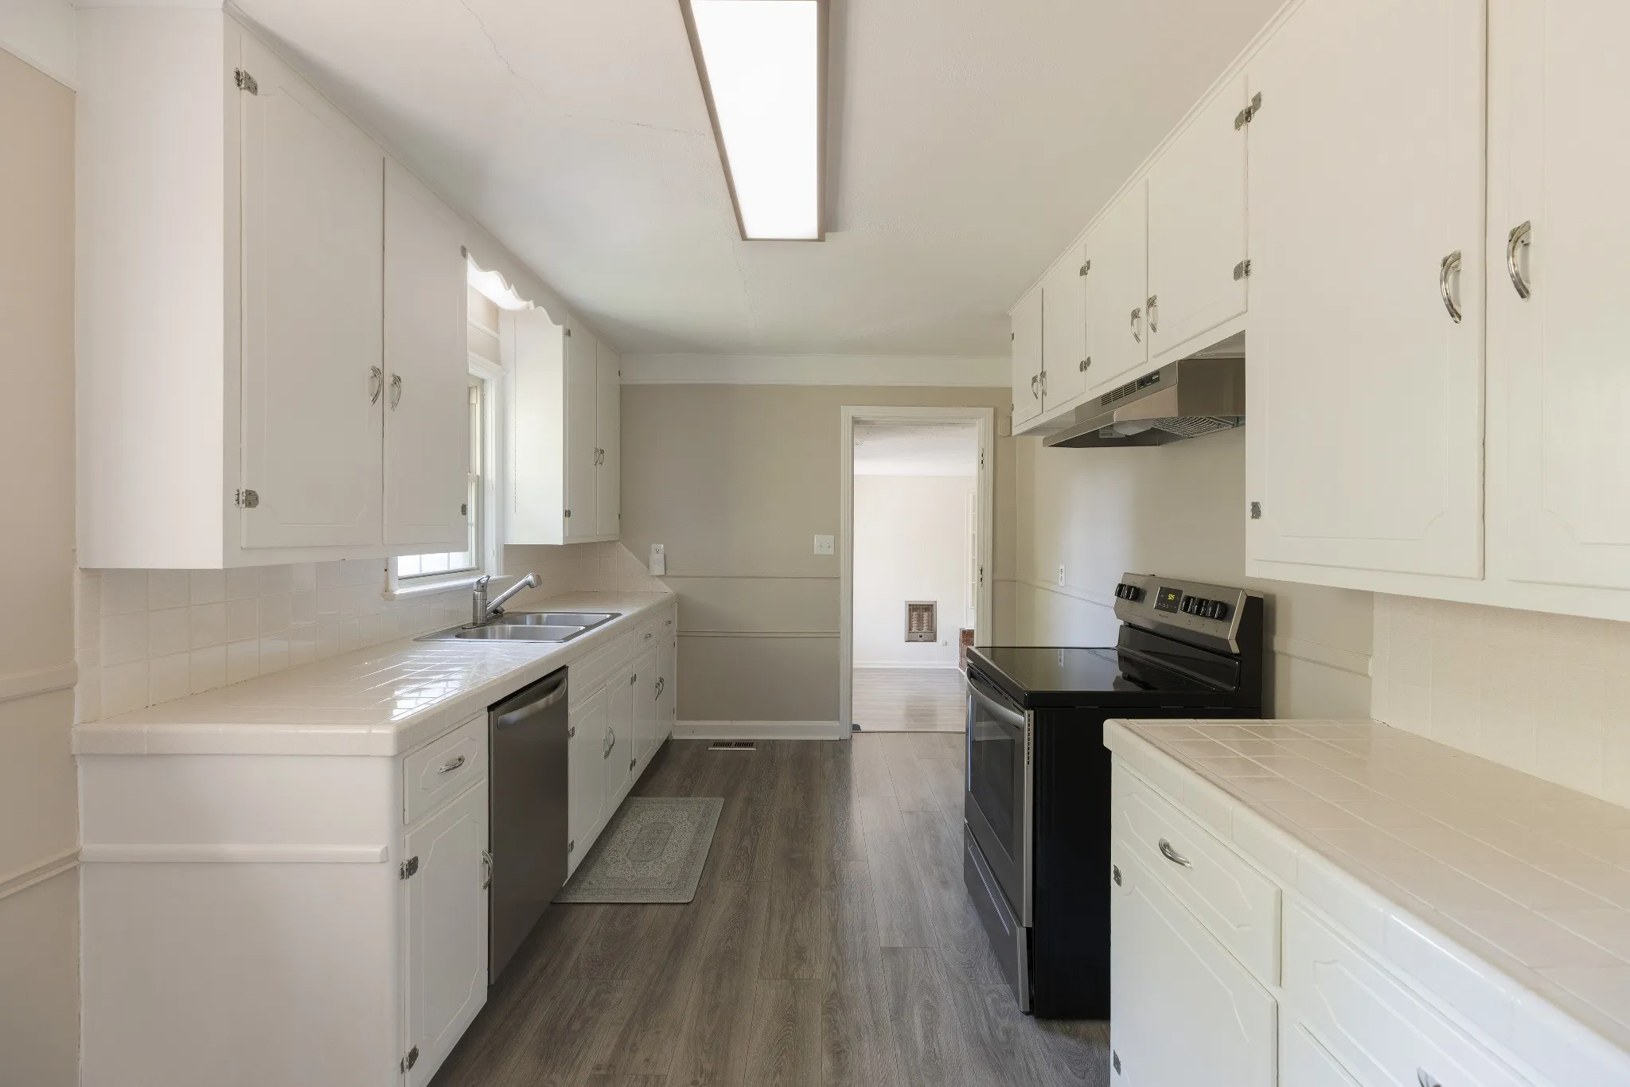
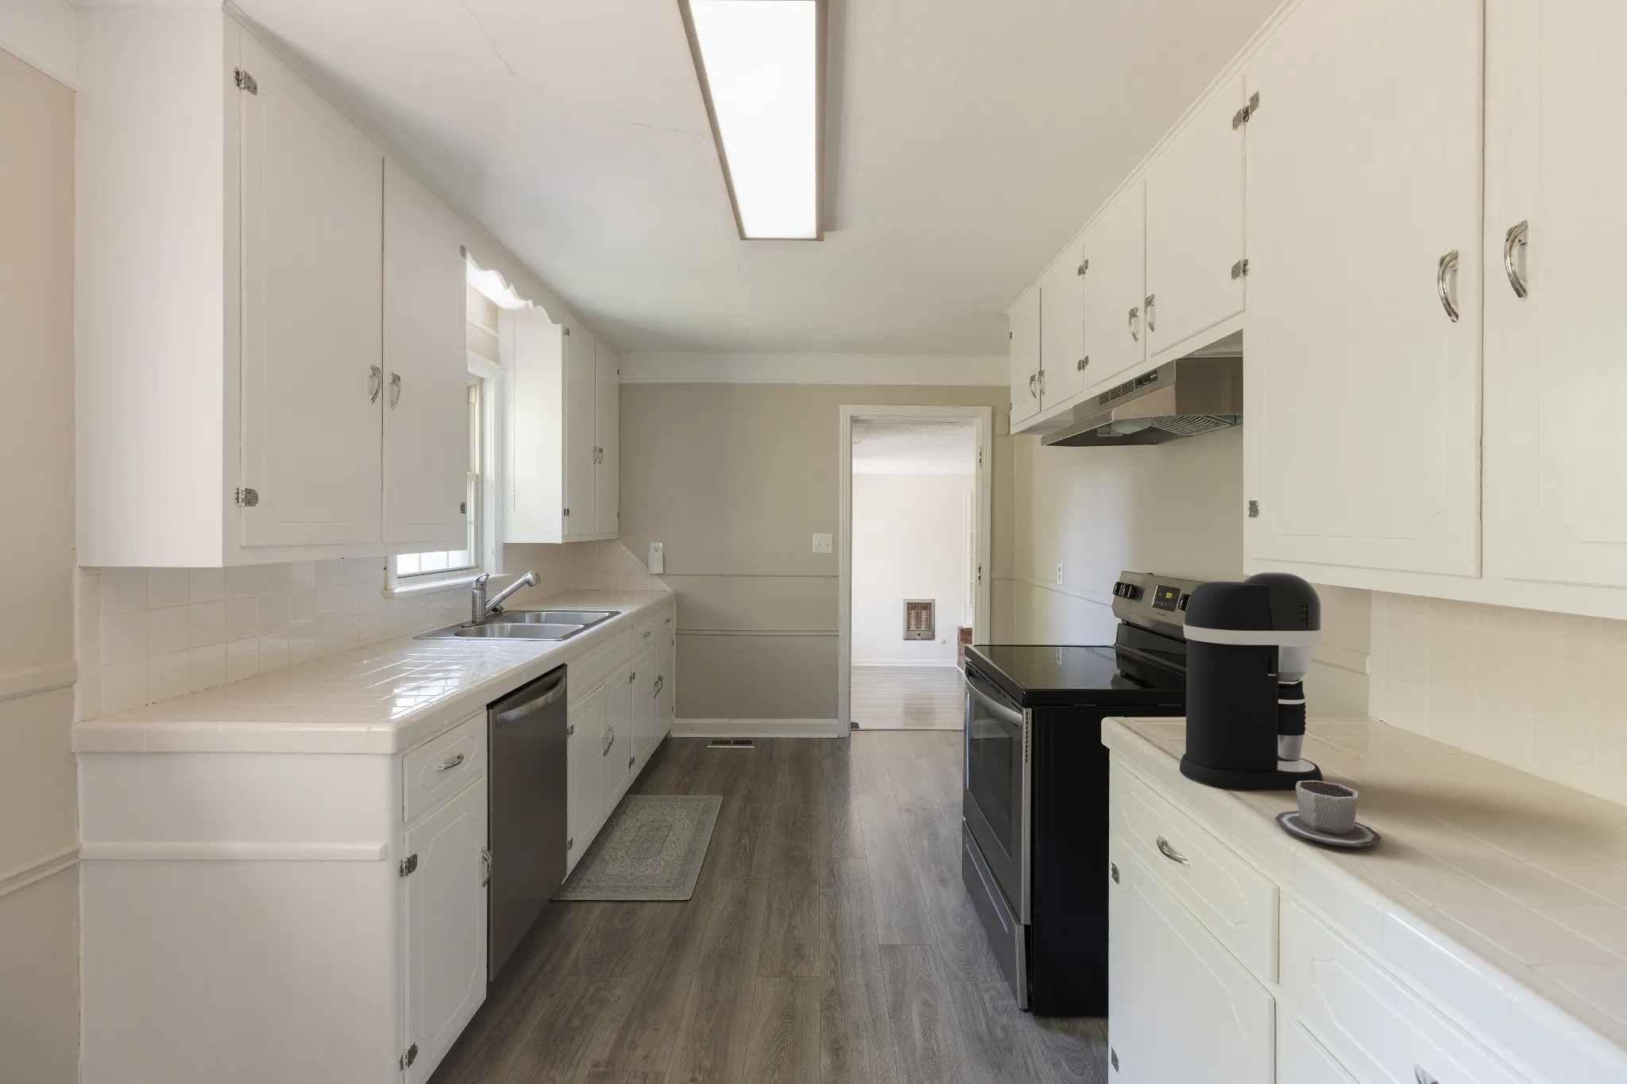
+ coffee maker (1249, 674)
+ cup (1326, 811)
